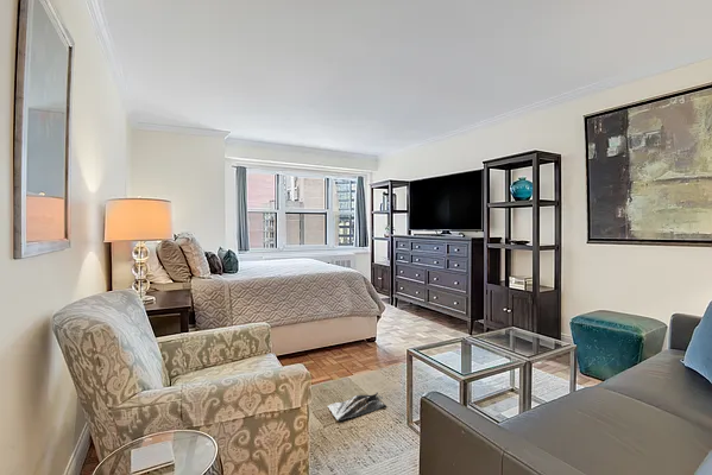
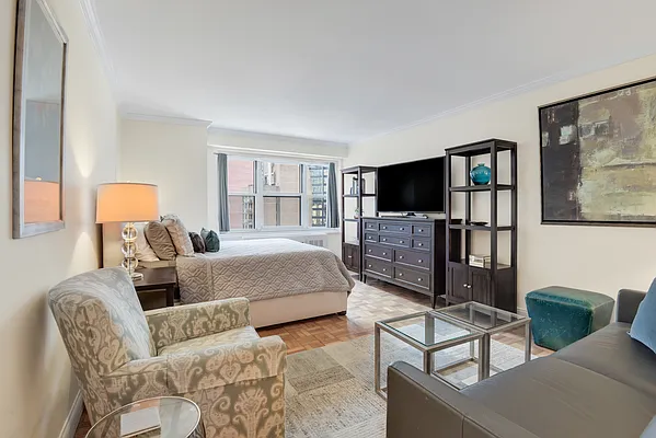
- bag (358, 404)
